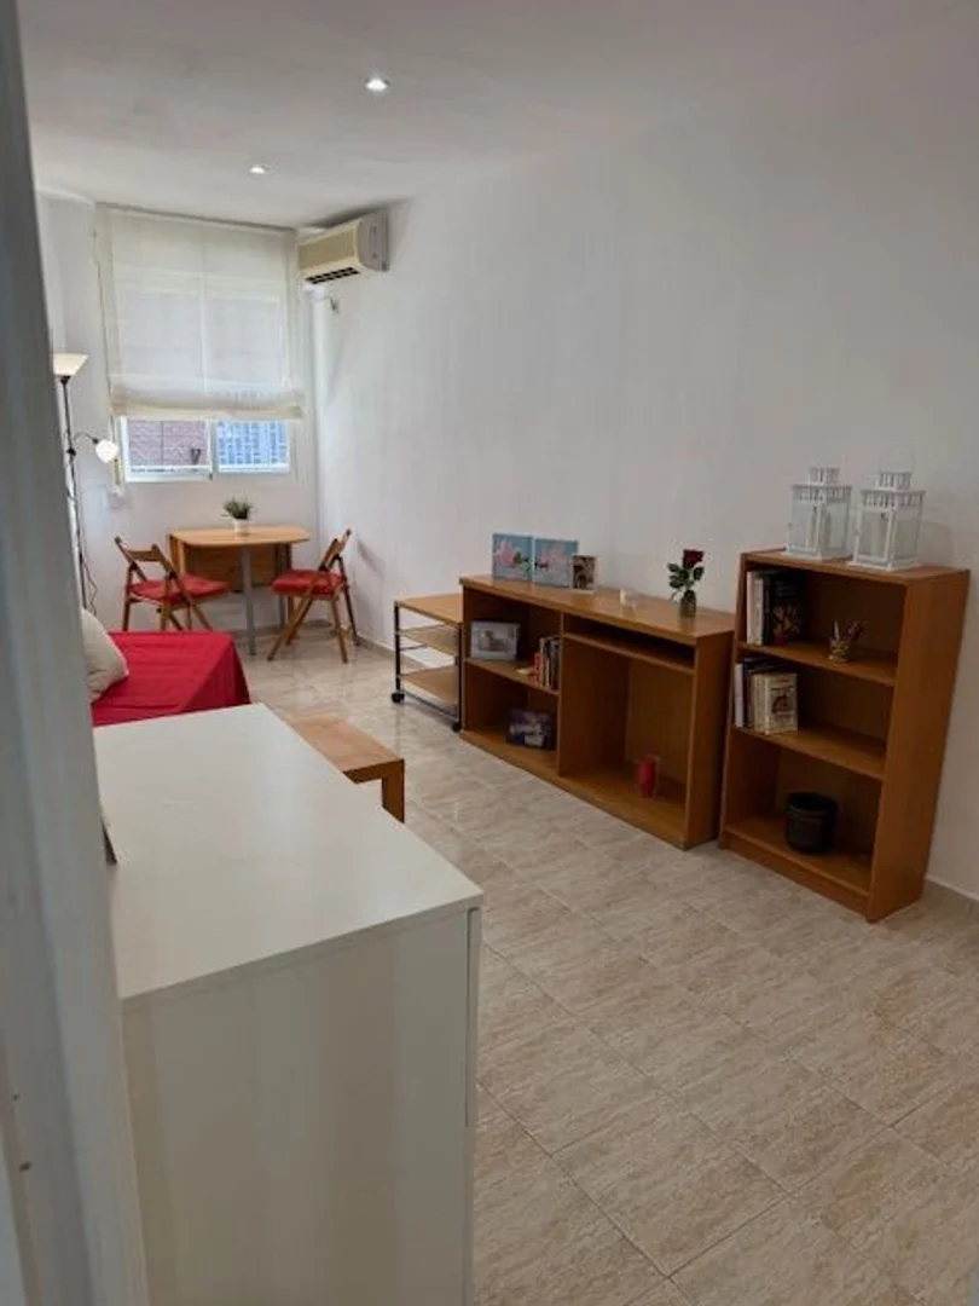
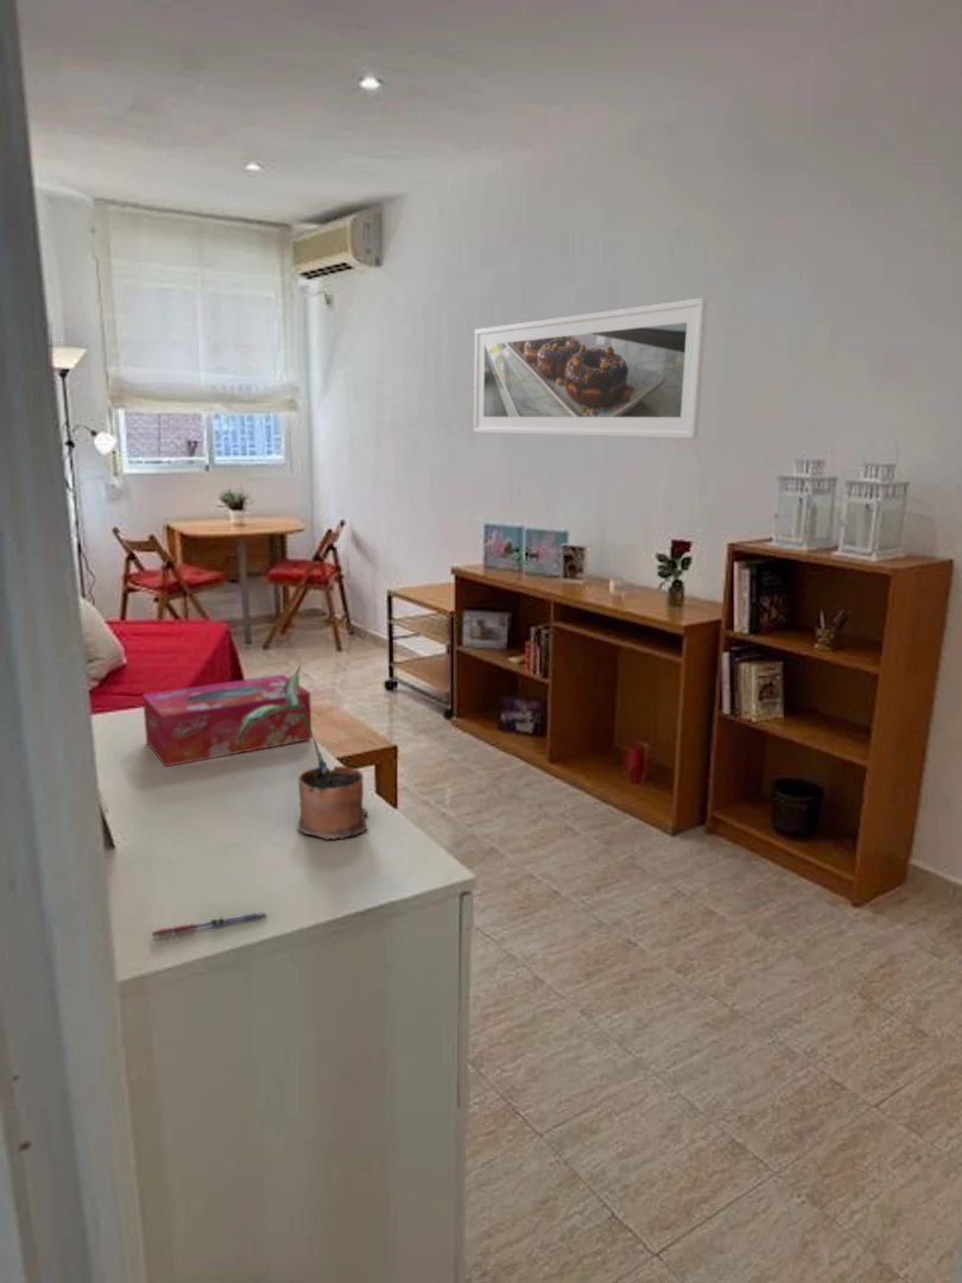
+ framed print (570, 377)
+ pen (210, 922)
+ tissue box (228, 716)
+ potted plant (315, 748)
